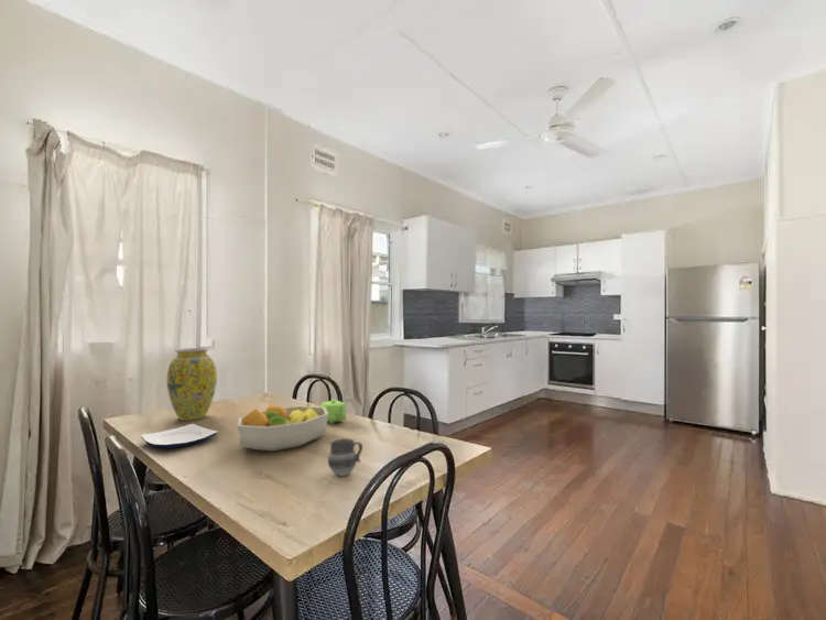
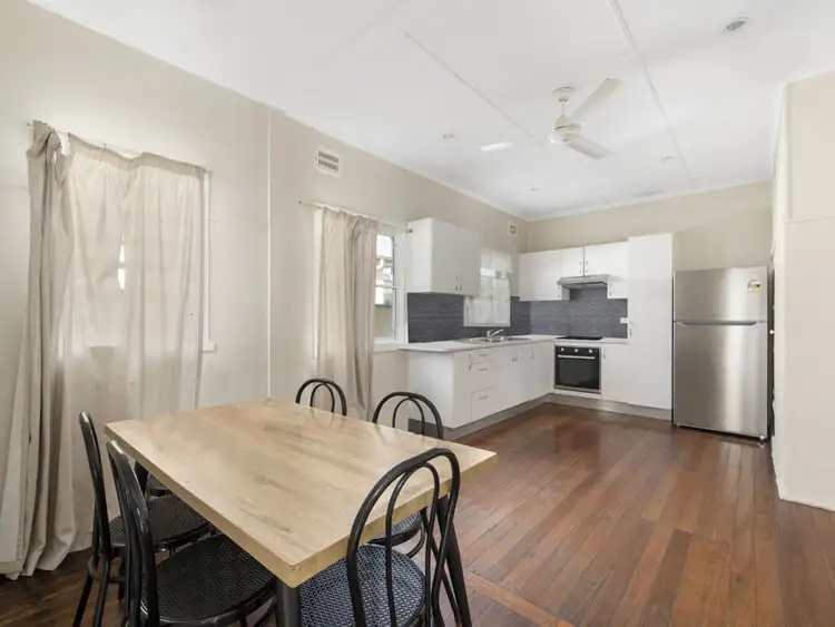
- plate (180, 436)
- vase (192, 383)
- teapot (334, 411)
- cup (345, 456)
- fruit bowl (284, 422)
